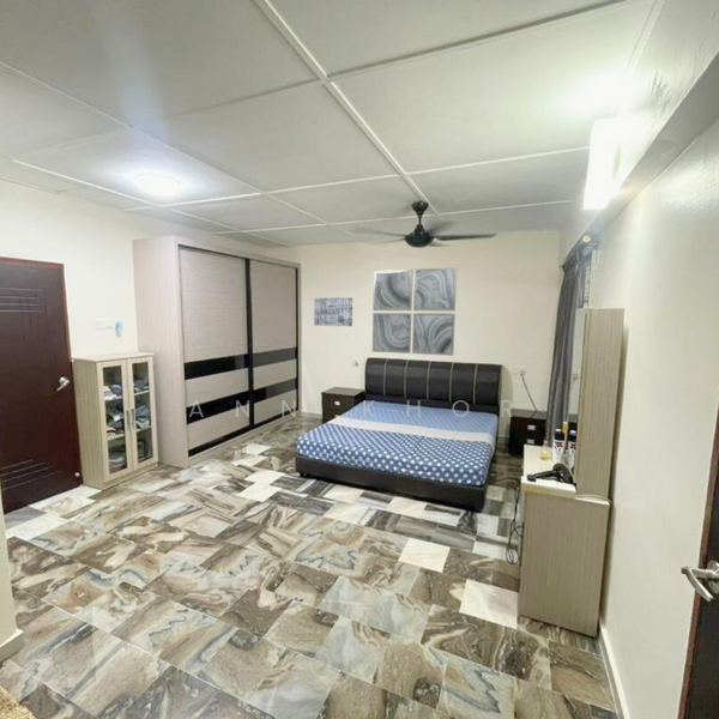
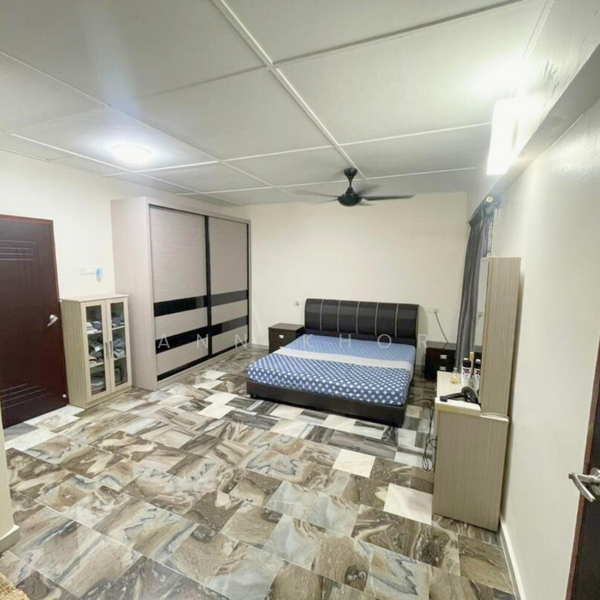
- wall art (332, 312)
- wall art (413, 313)
